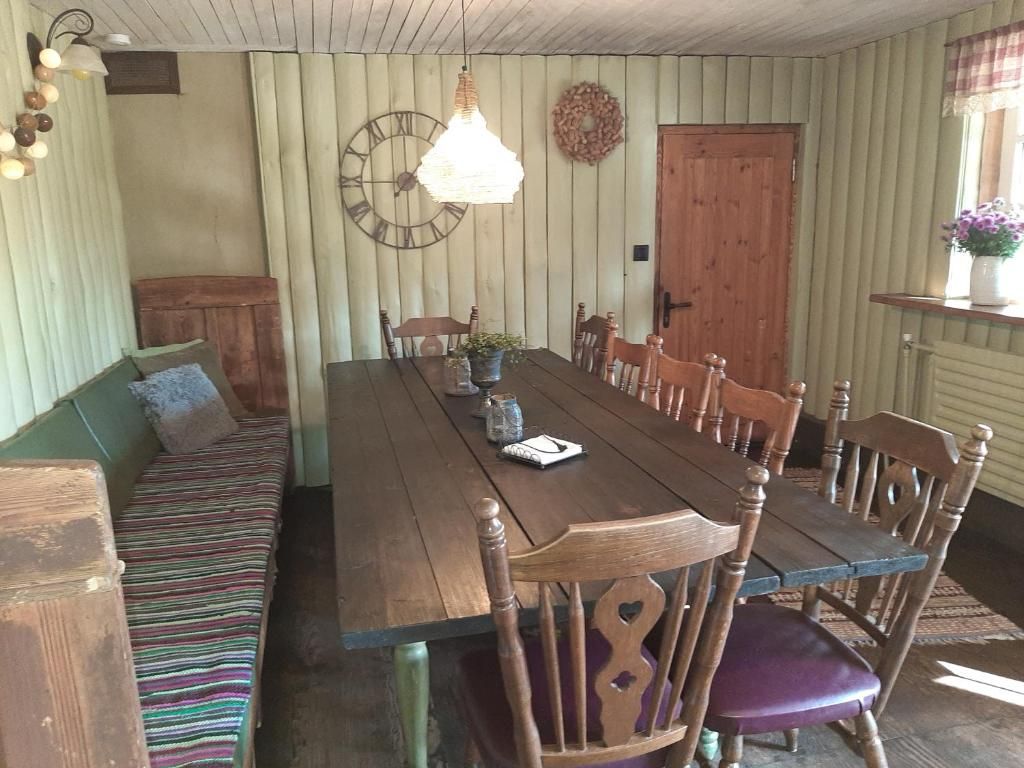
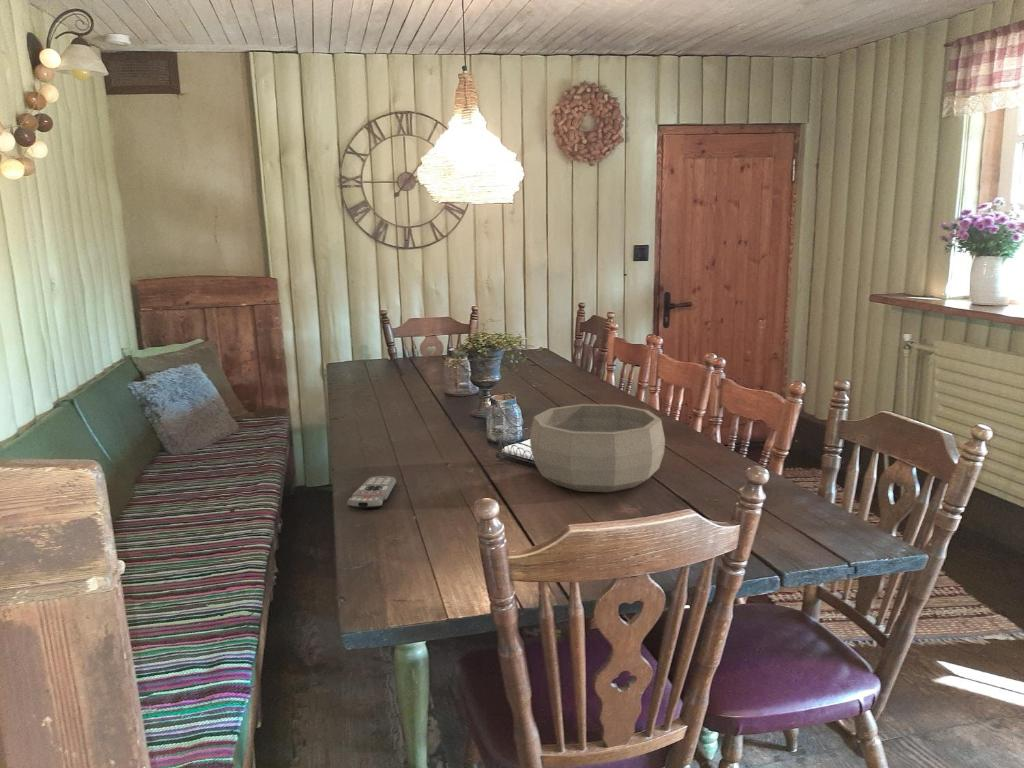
+ decorative bowl (596, 447)
+ remote control (374, 491)
